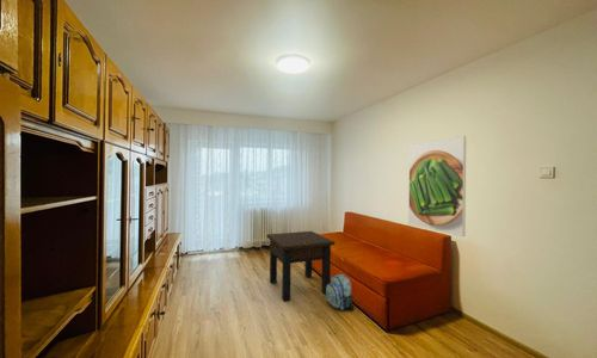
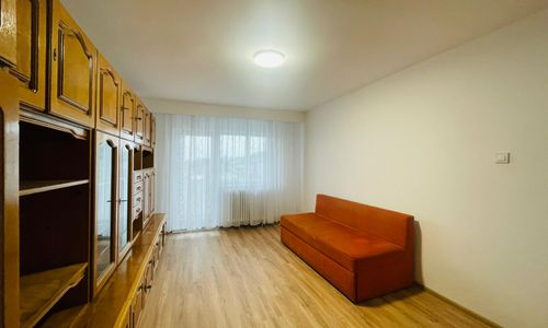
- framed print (433, 185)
- side table (298, 261)
- backpack (338, 291)
